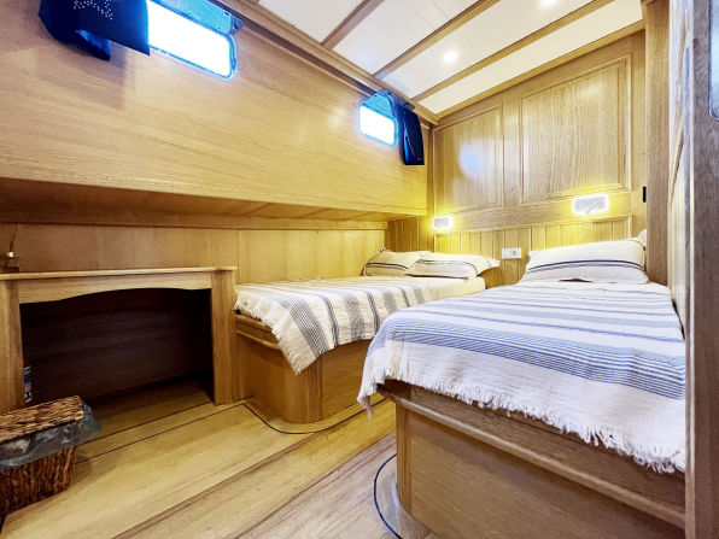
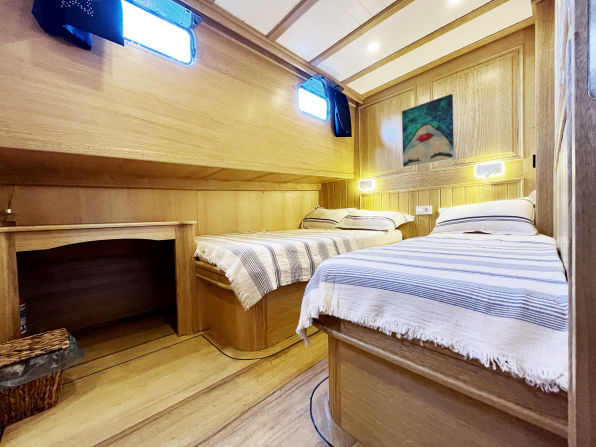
+ wall art (426, 133)
